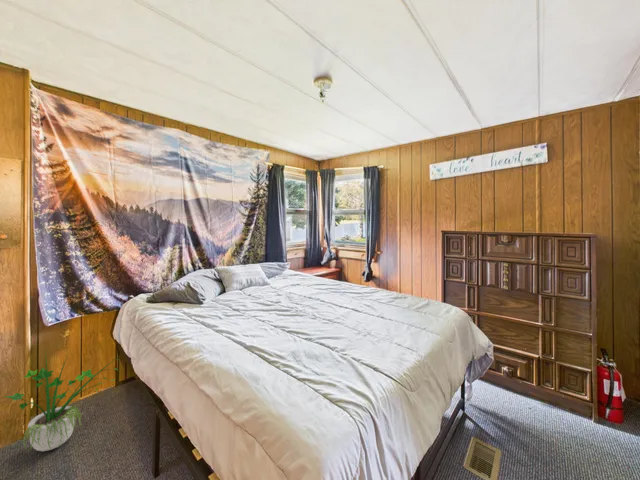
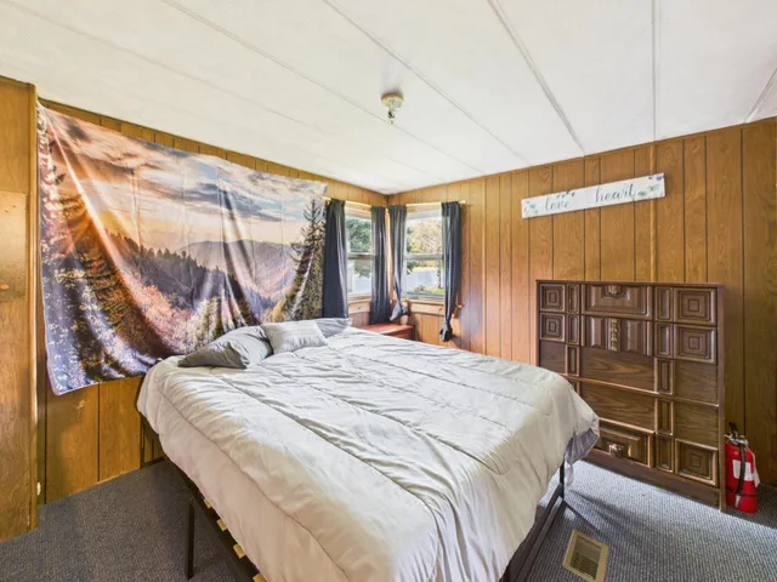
- potted plant (69, 391)
